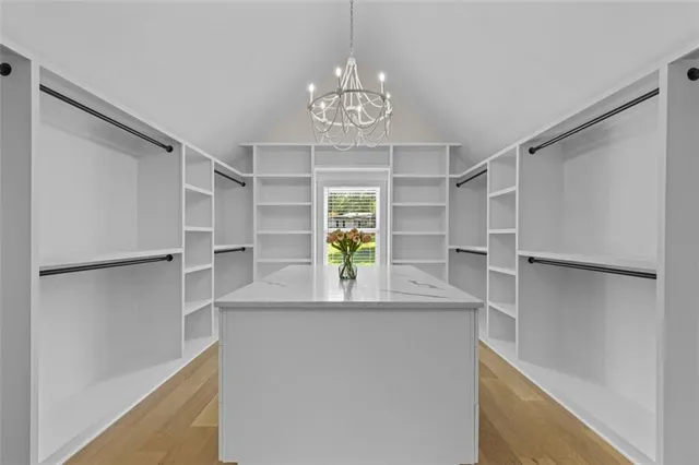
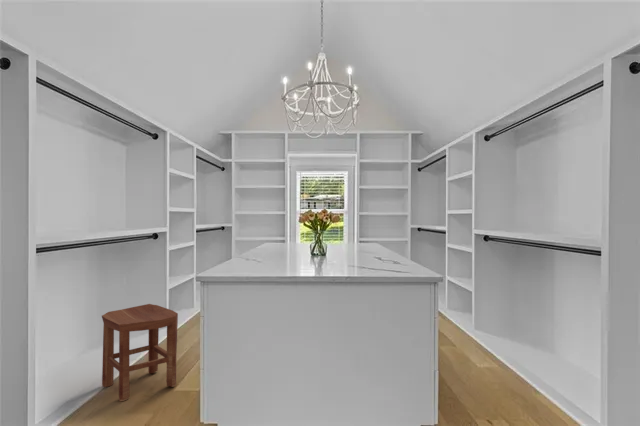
+ stool (139, 348)
